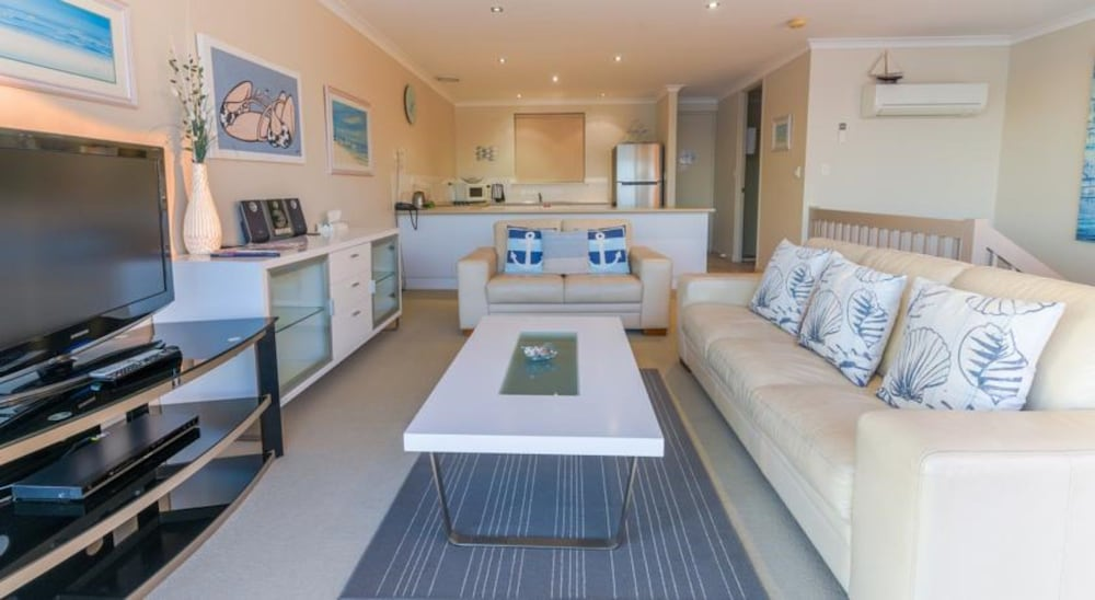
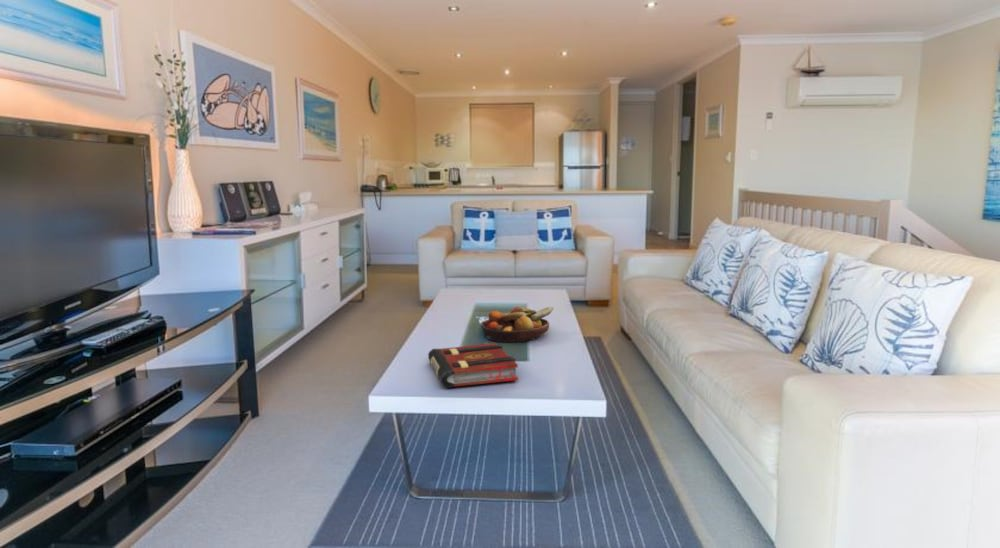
+ book (471, 363)
+ fruit bowl (515, 320)
